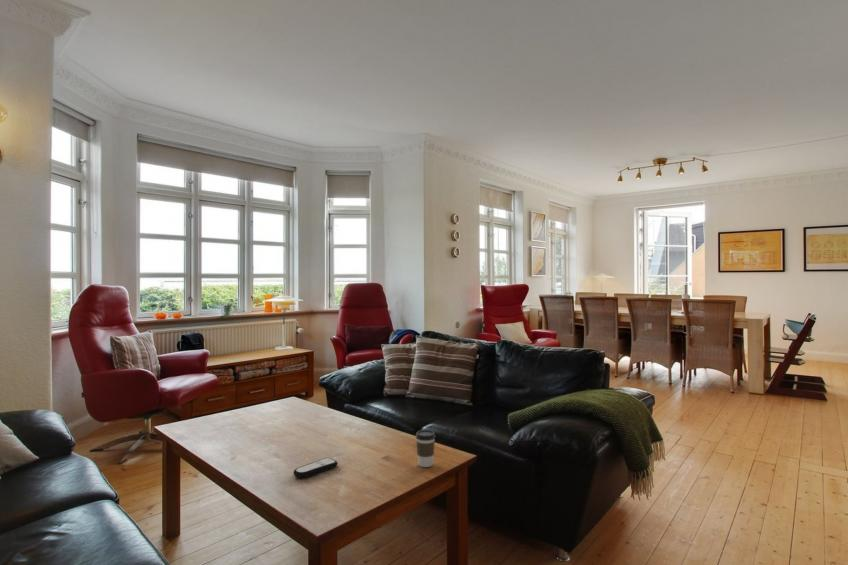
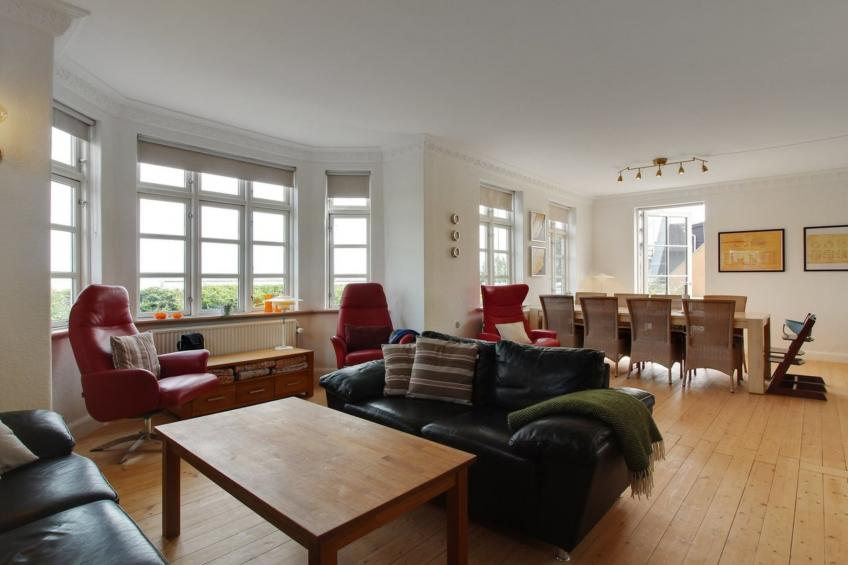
- coffee cup (425, 448)
- remote control (315, 467)
